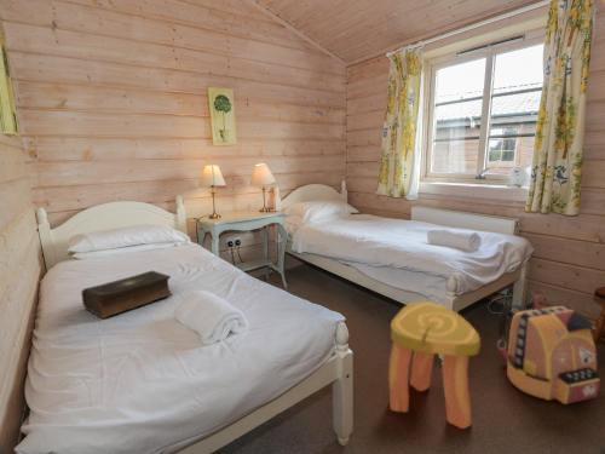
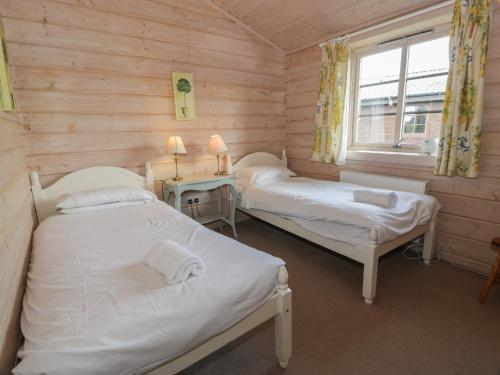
- backpack (547, 340)
- stool (431, 366)
- book (128, 291)
